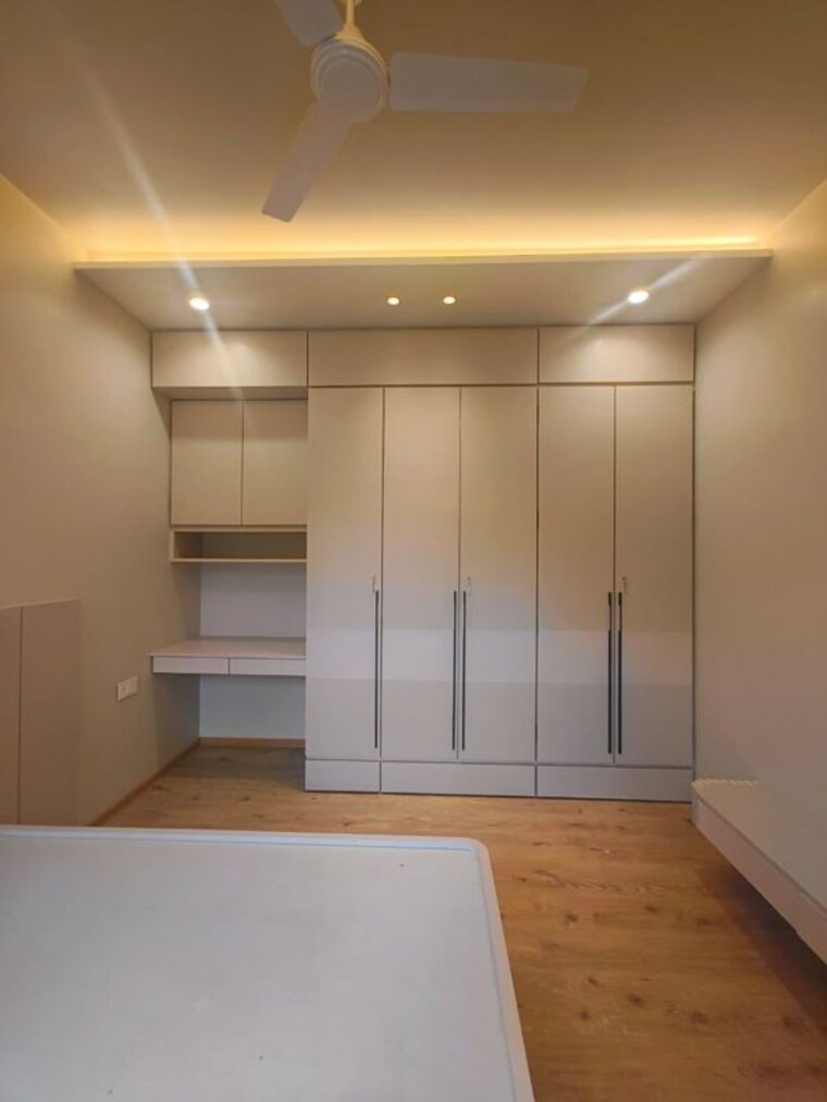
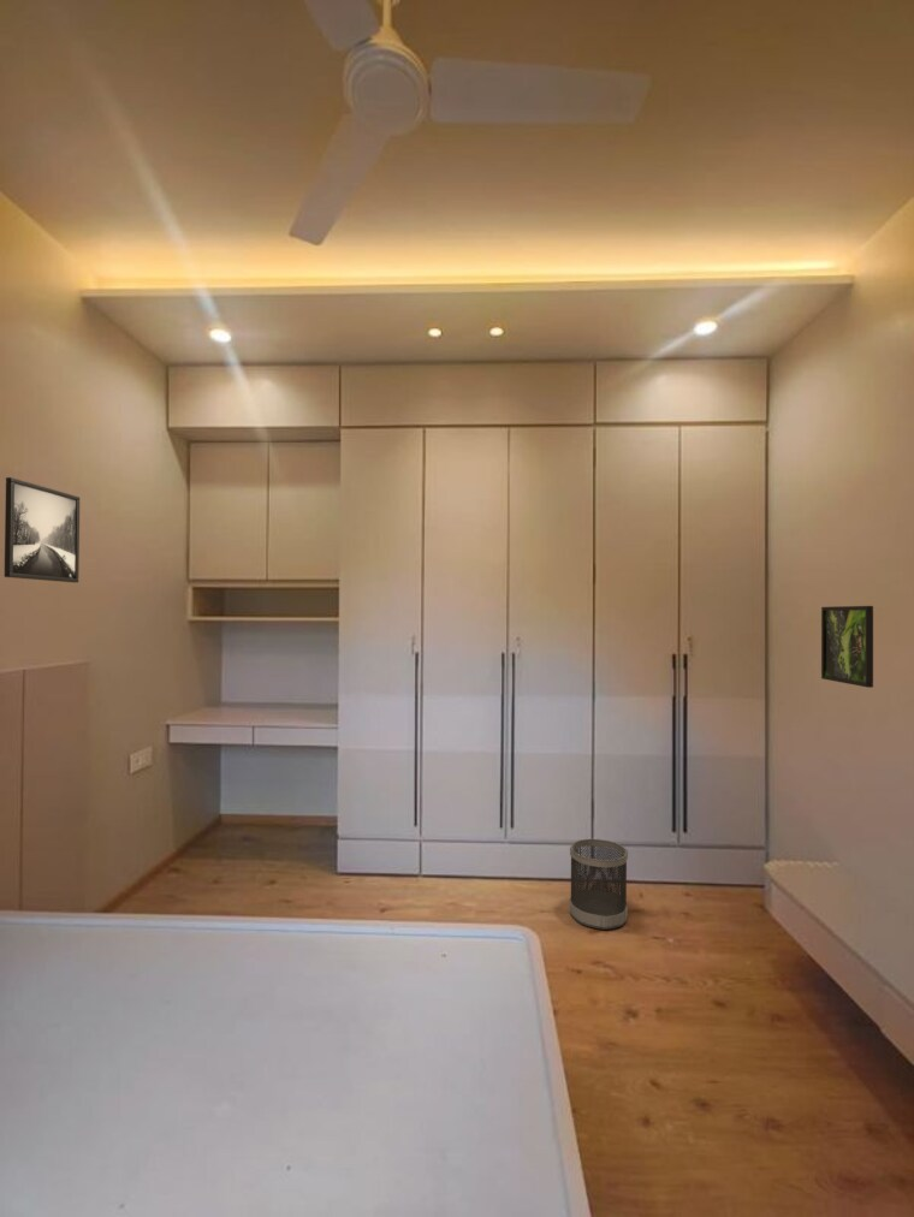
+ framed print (845, 645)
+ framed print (44, 534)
+ wastebasket (598, 881)
